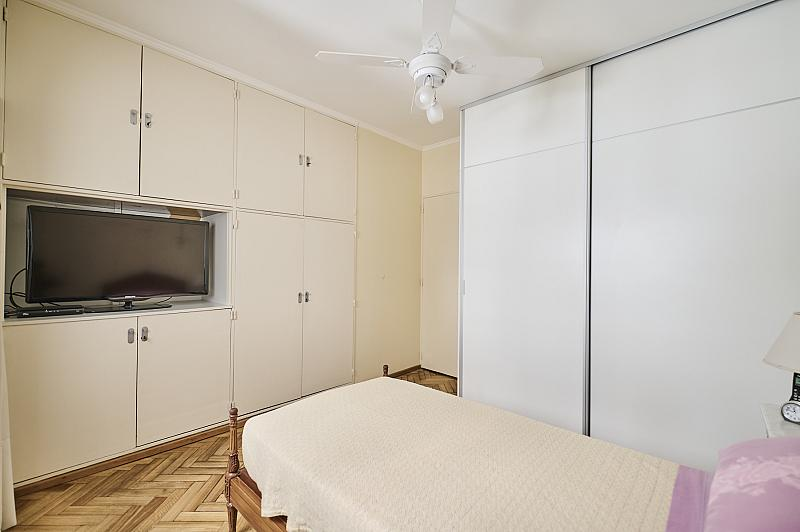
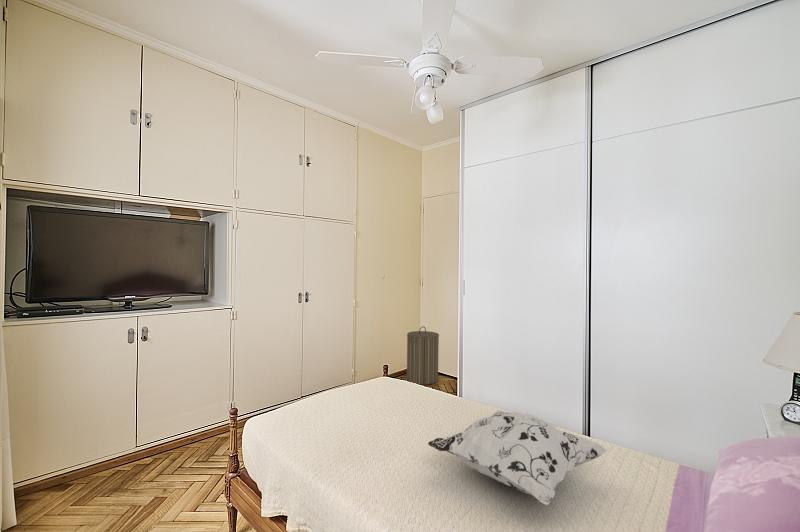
+ decorative pillow (515, 447)
+ laundry hamper (422, 353)
